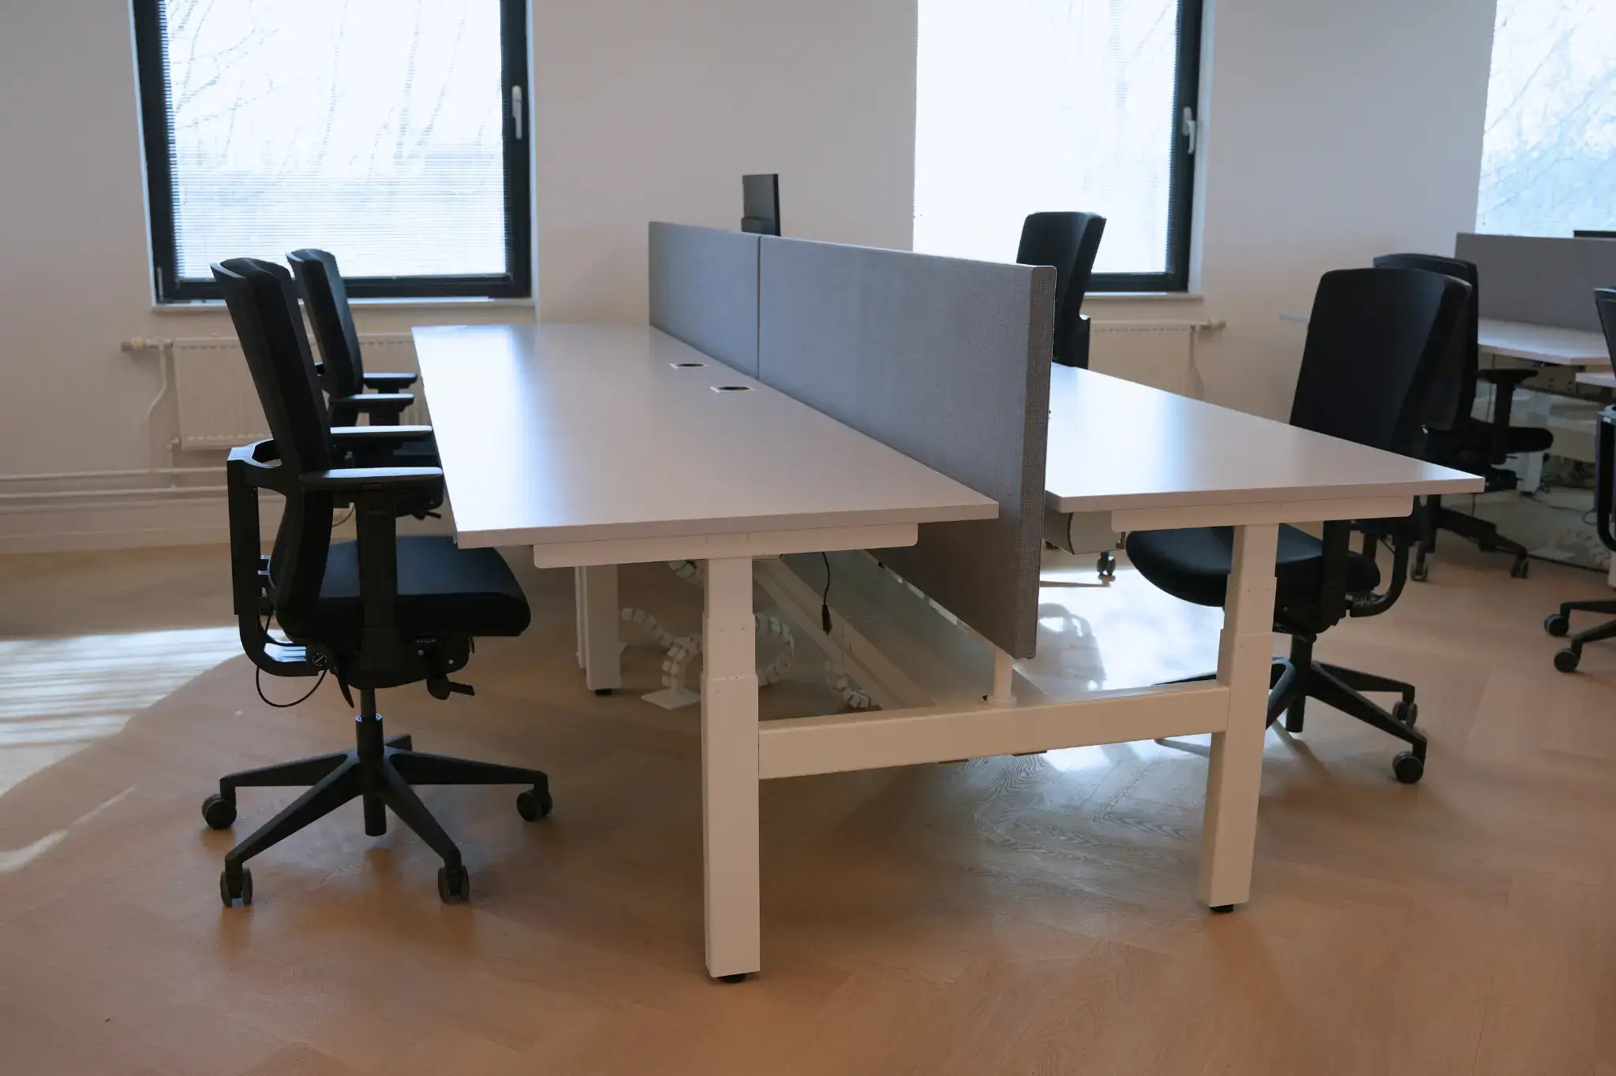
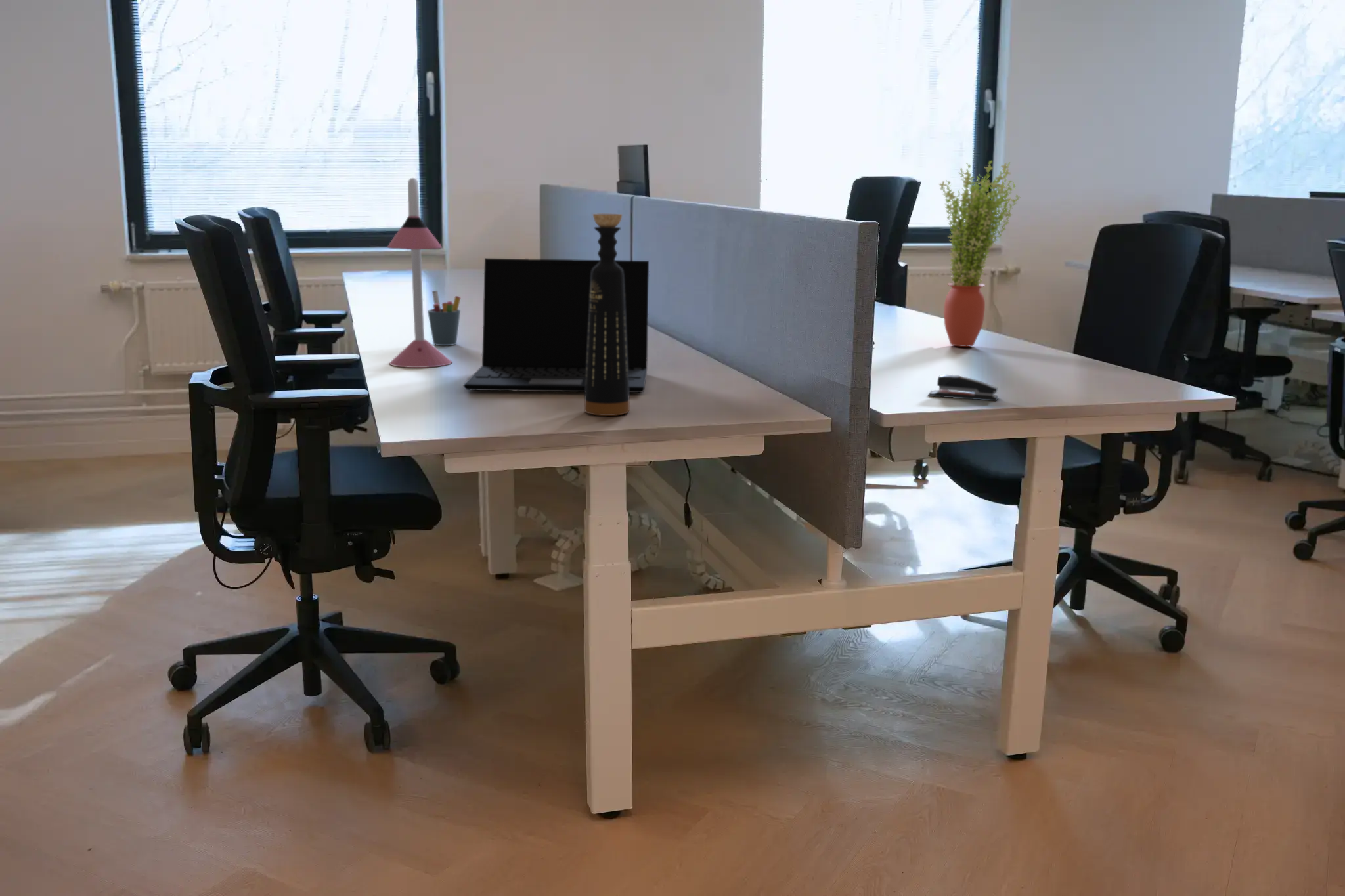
+ pen holder (445, 318)
+ bottle (607, 314)
+ laptop (560, 322)
+ stapler (963, 387)
+ desk lamp (416, 274)
+ potted plant (975, 254)
